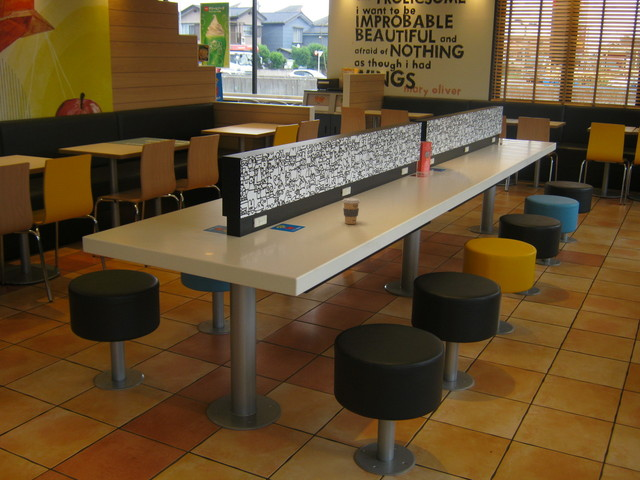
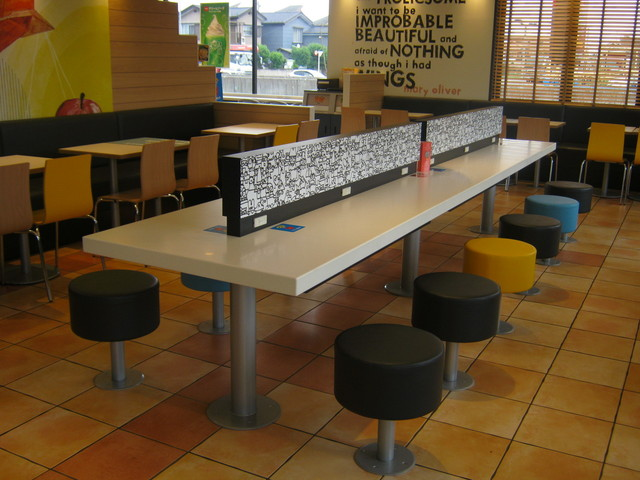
- coffee cup (350, 211)
